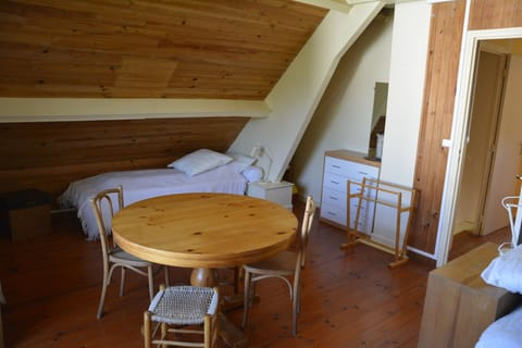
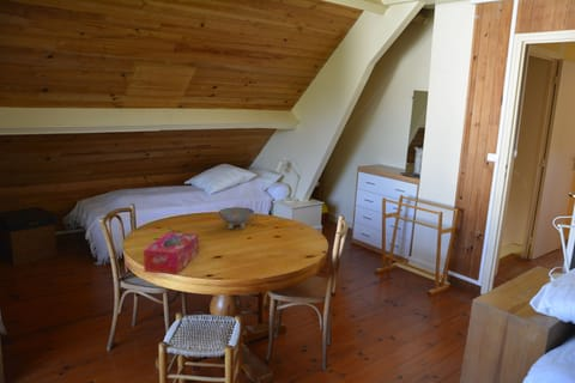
+ bowl (236, 218)
+ tissue box (172, 251)
